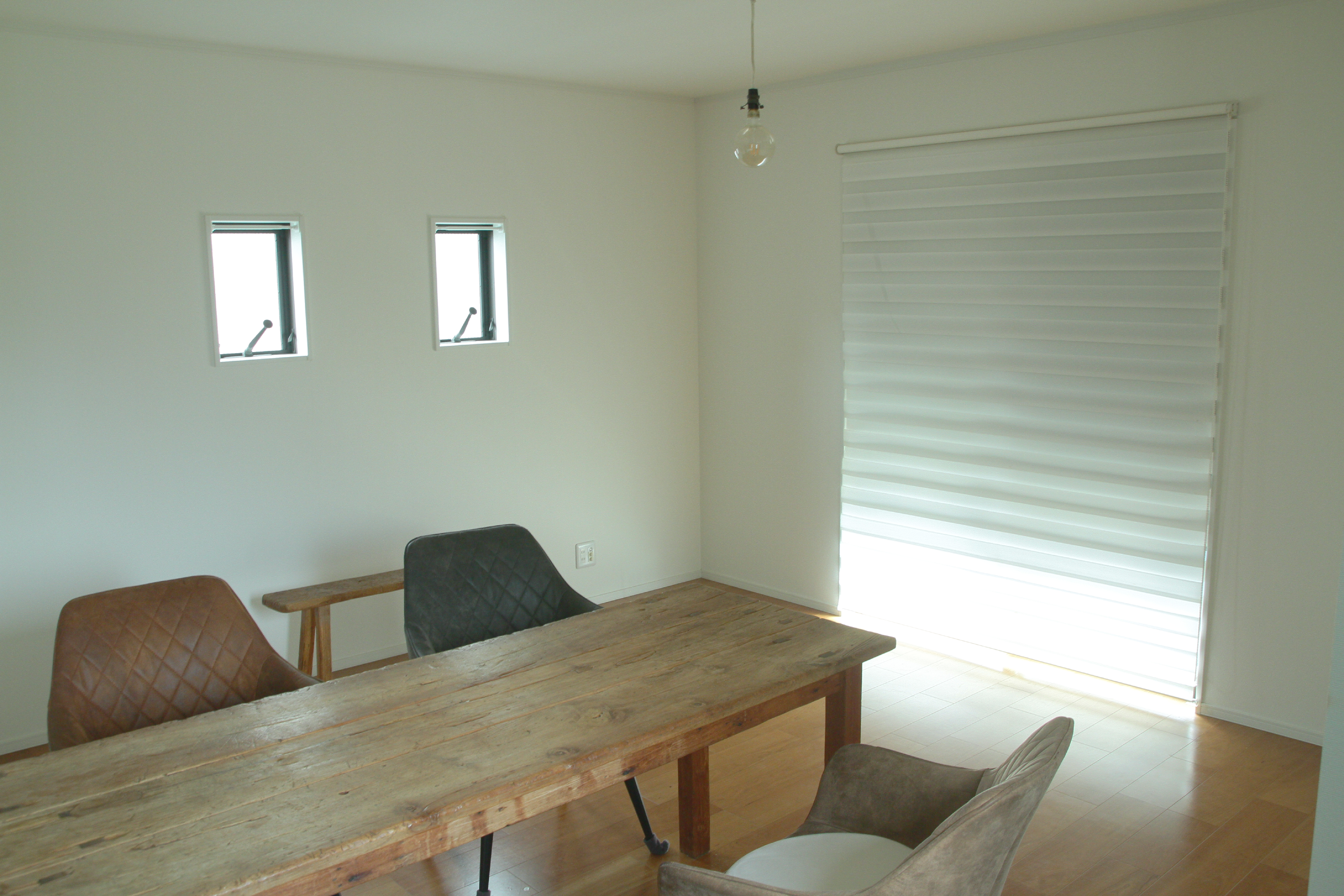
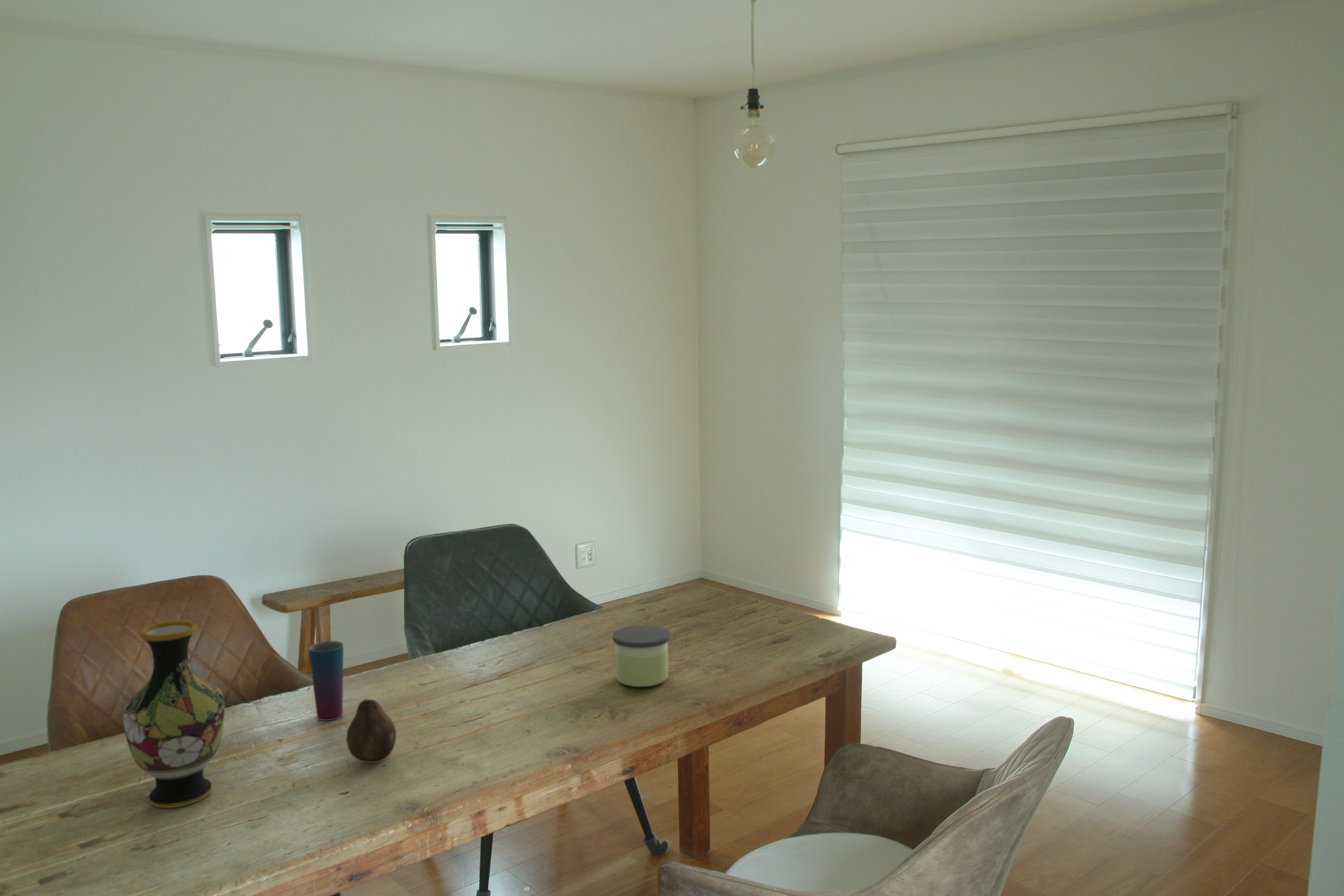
+ candle (641, 656)
+ fruit (371, 729)
+ cup (328, 681)
+ vase (175, 712)
